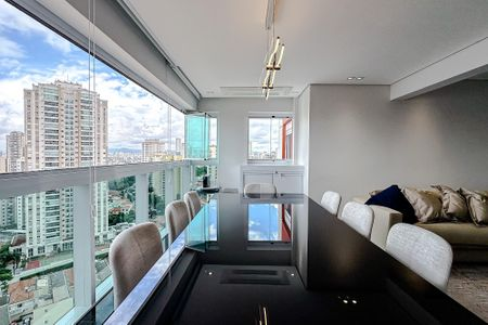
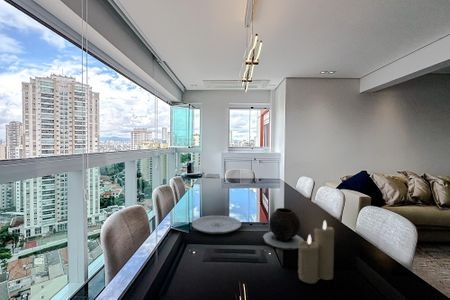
+ candle (316, 249)
+ vase (283, 225)
+ plate (216, 224)
